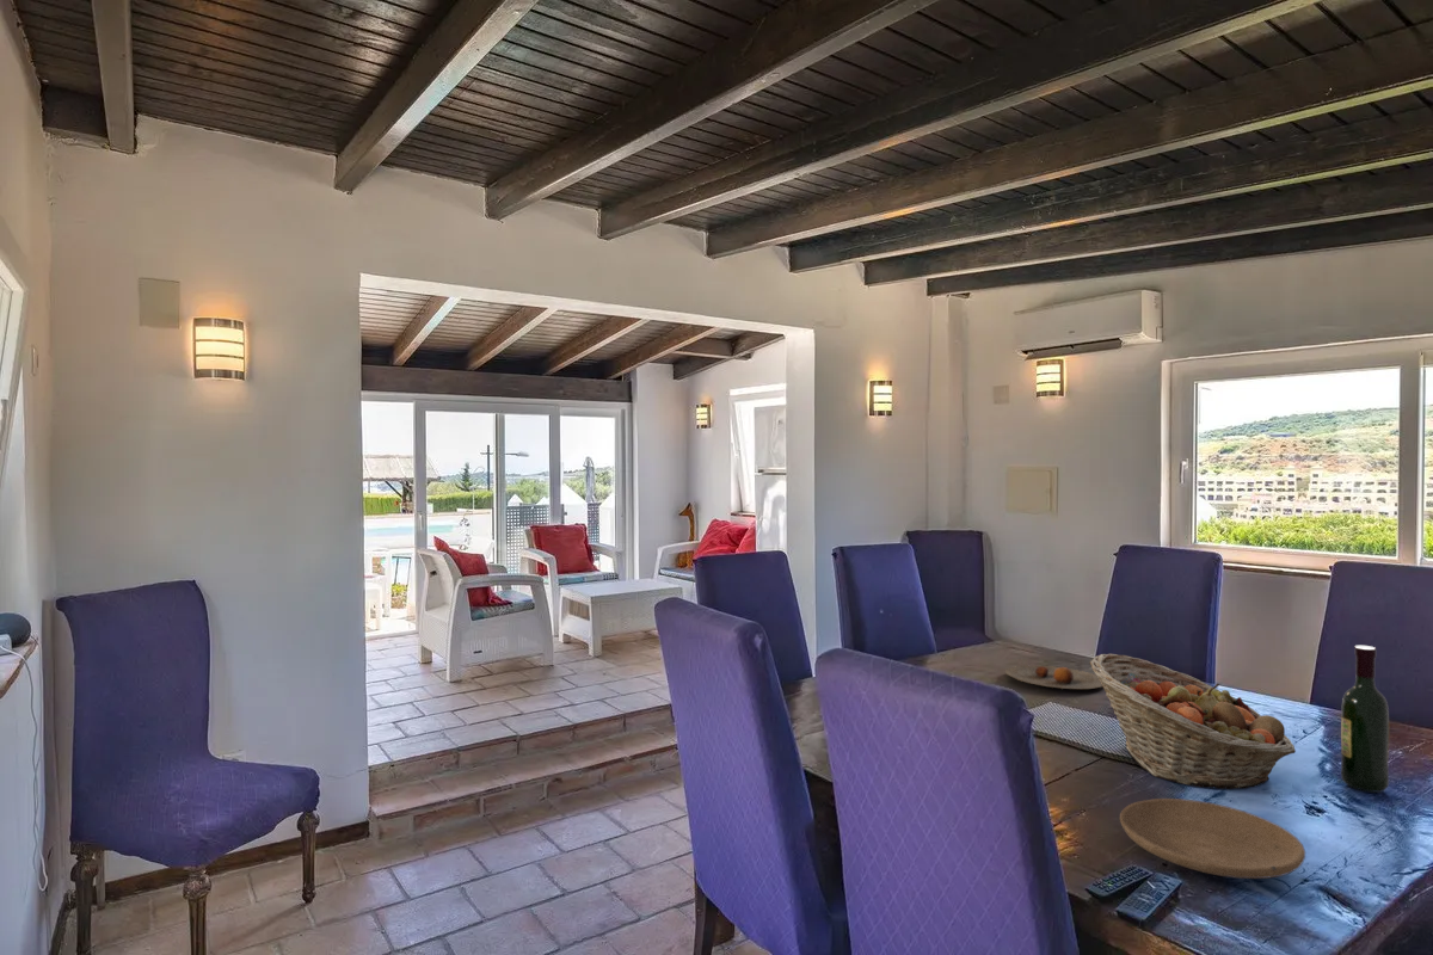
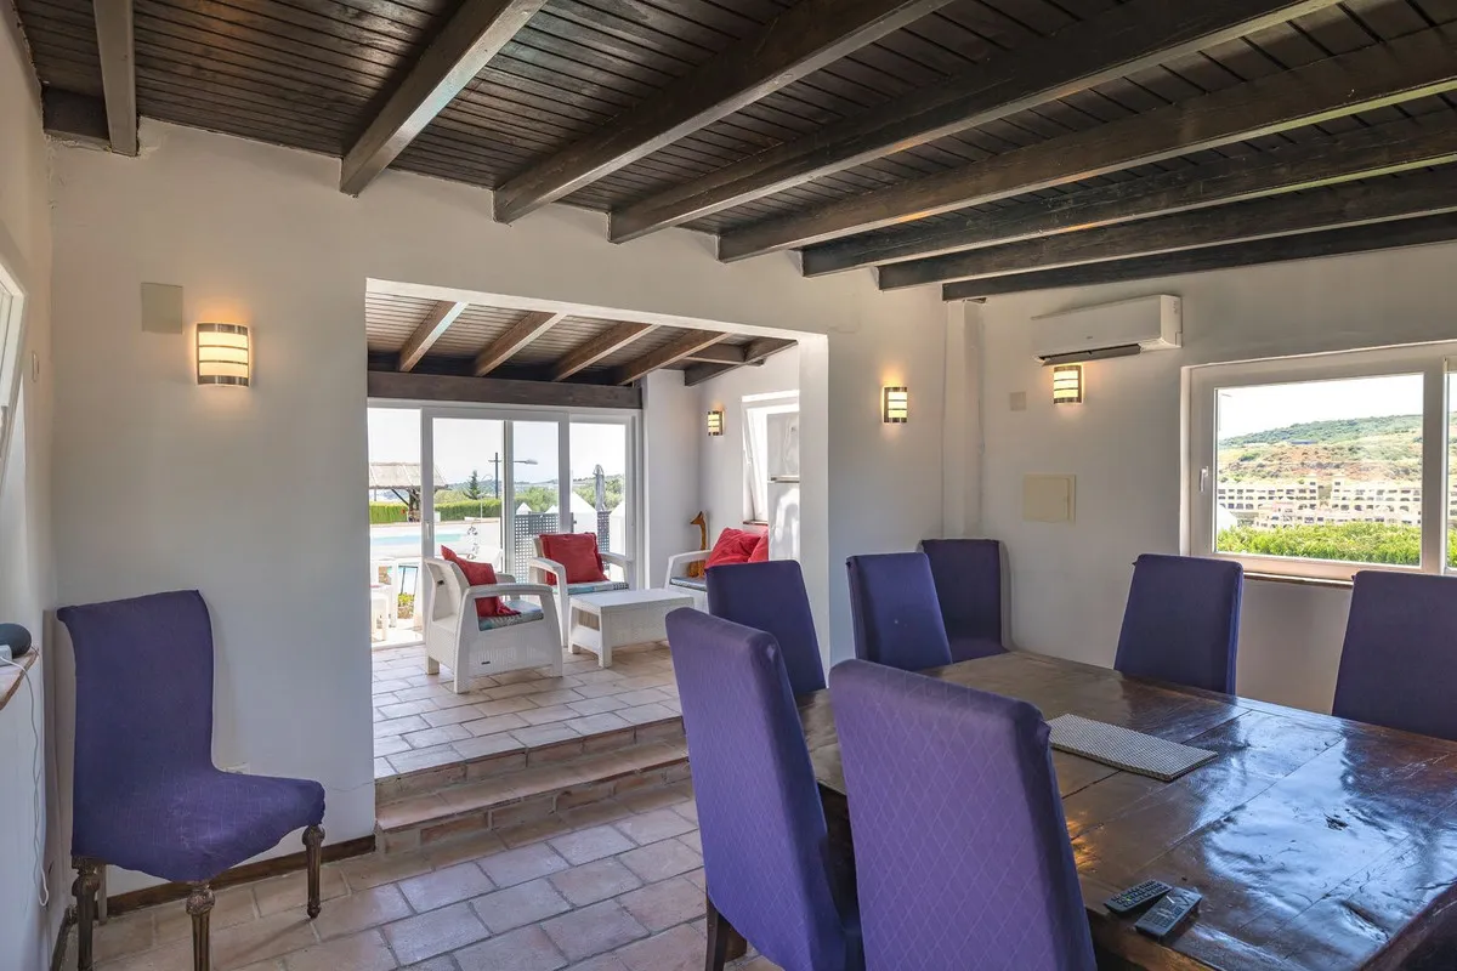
- wine bottle (1364, 716)
- fruit basket (1185, 715)
- plate (1207, 843)
- plate (1054, 672)
